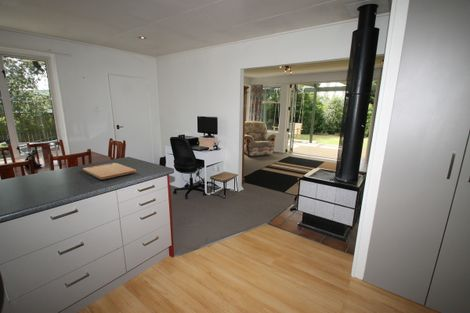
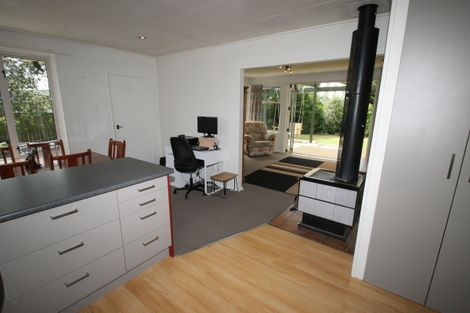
- cutting board (109, 170)
